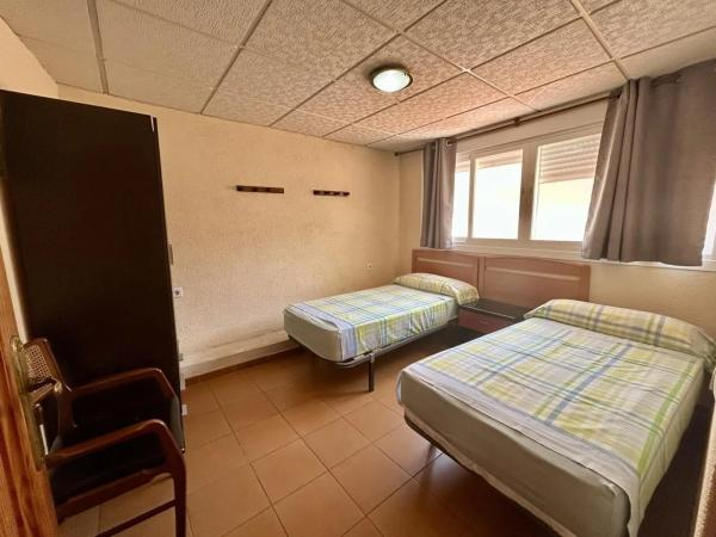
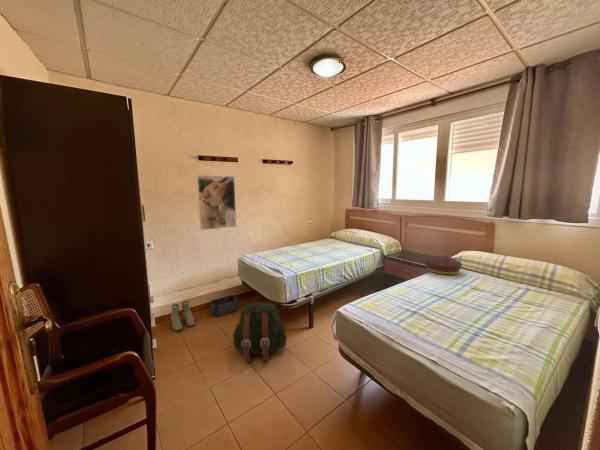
+ storage bin (224, 305)
+ cushion (442, 263)
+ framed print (217, 202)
+ backpack (258, 328)
+ boots (183, 314)
